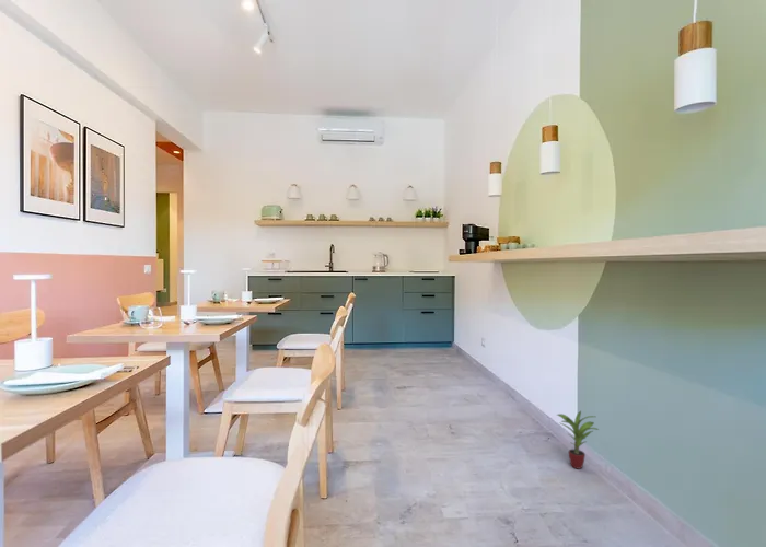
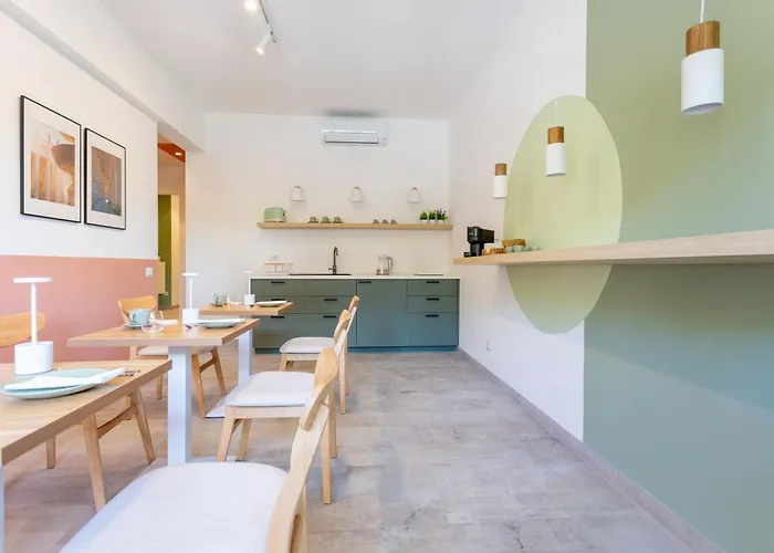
- potted plant (574, 440)
